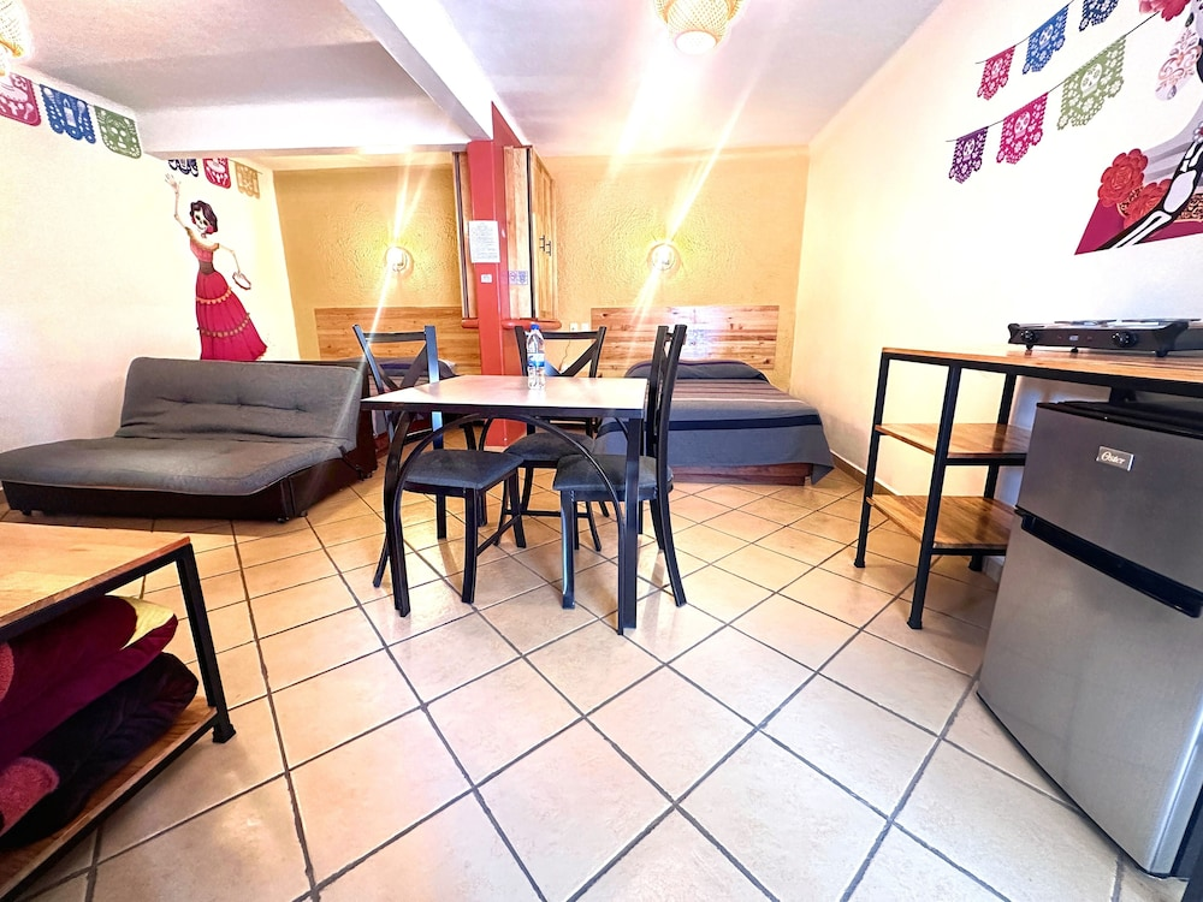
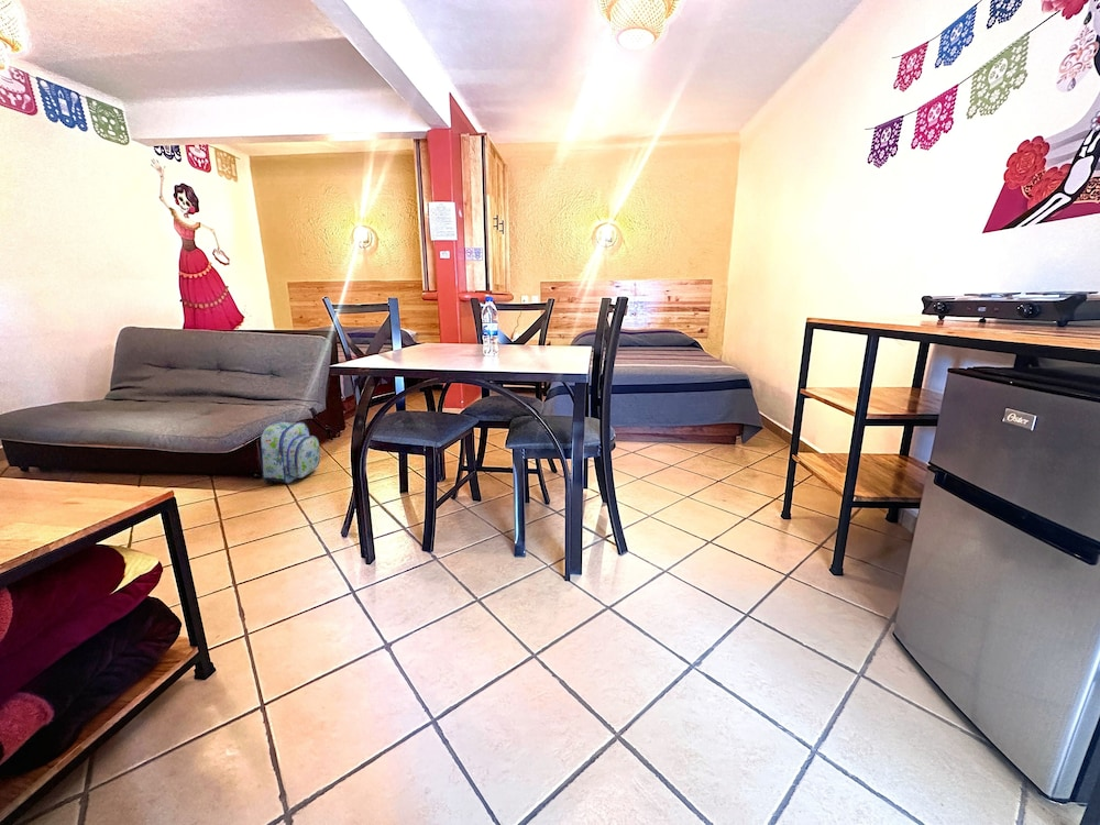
+ backpack (292, 450)
